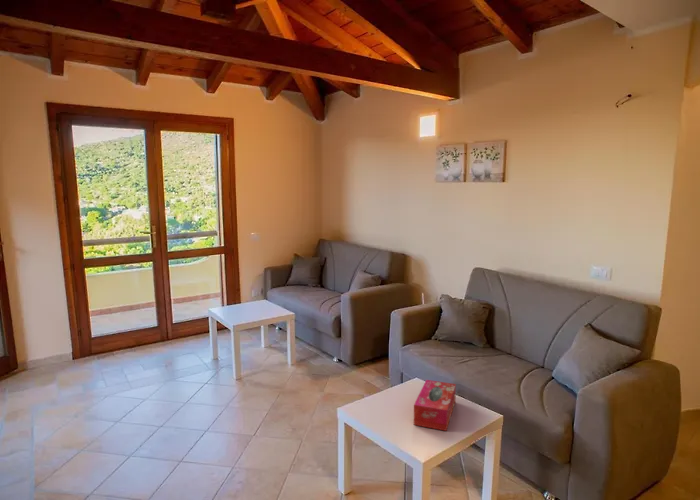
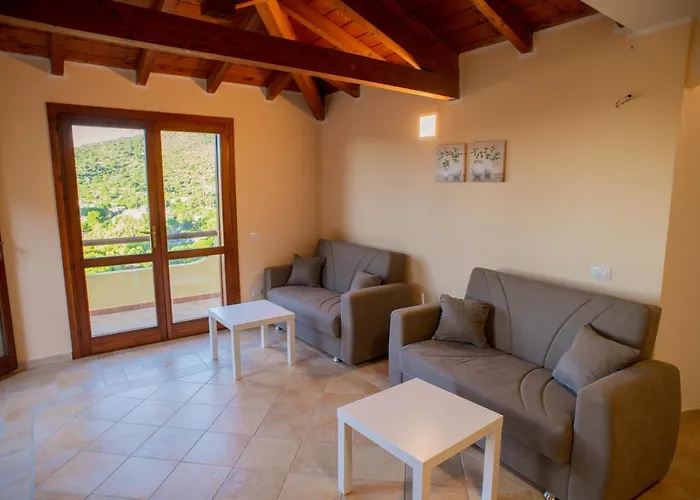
- tissue box (435, 403)
